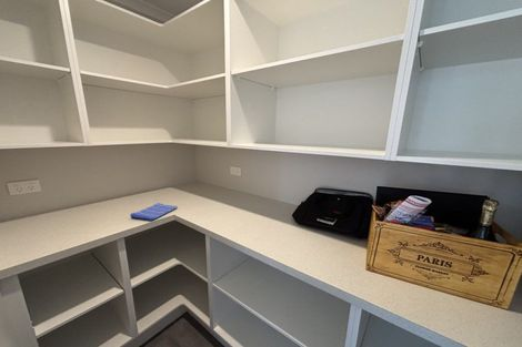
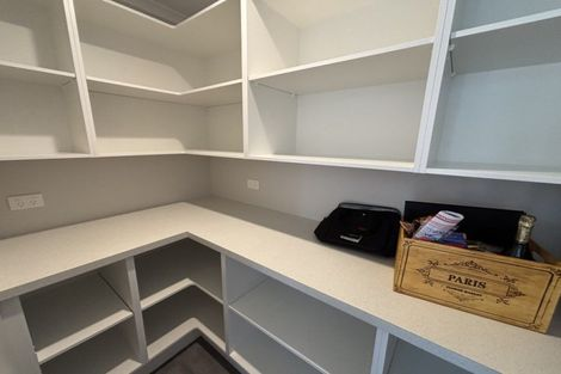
- dish towel (154, 211)
